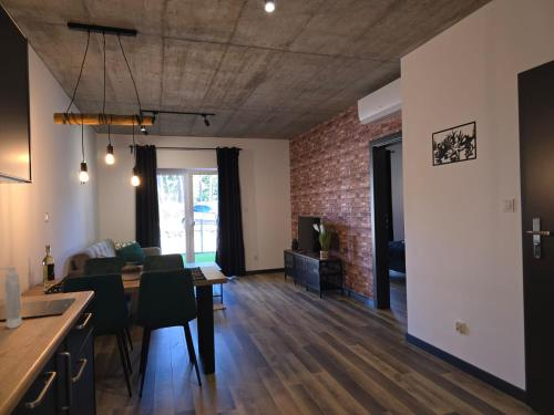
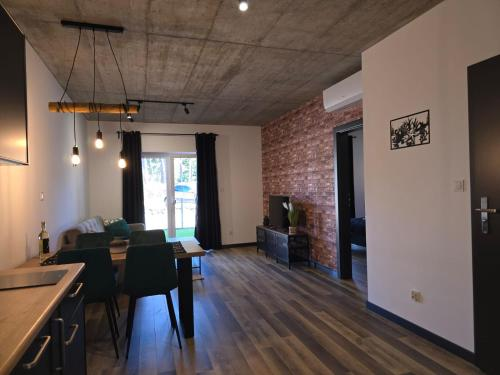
- soap bottle (9, 297)
